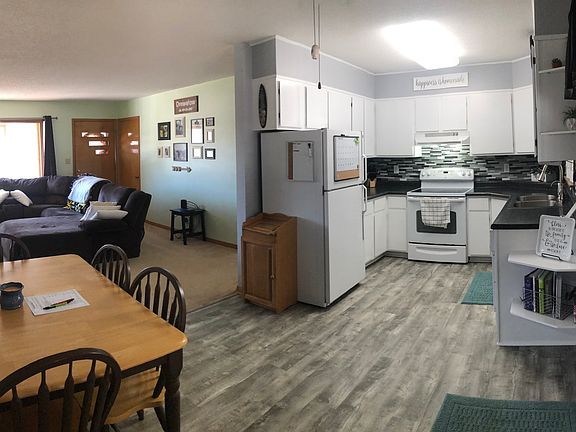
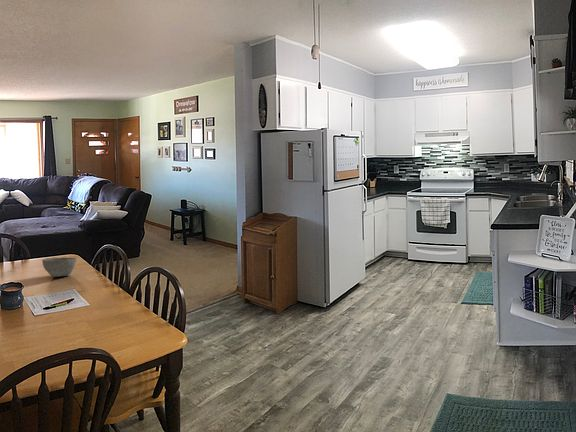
+ bowl (60, 267)
